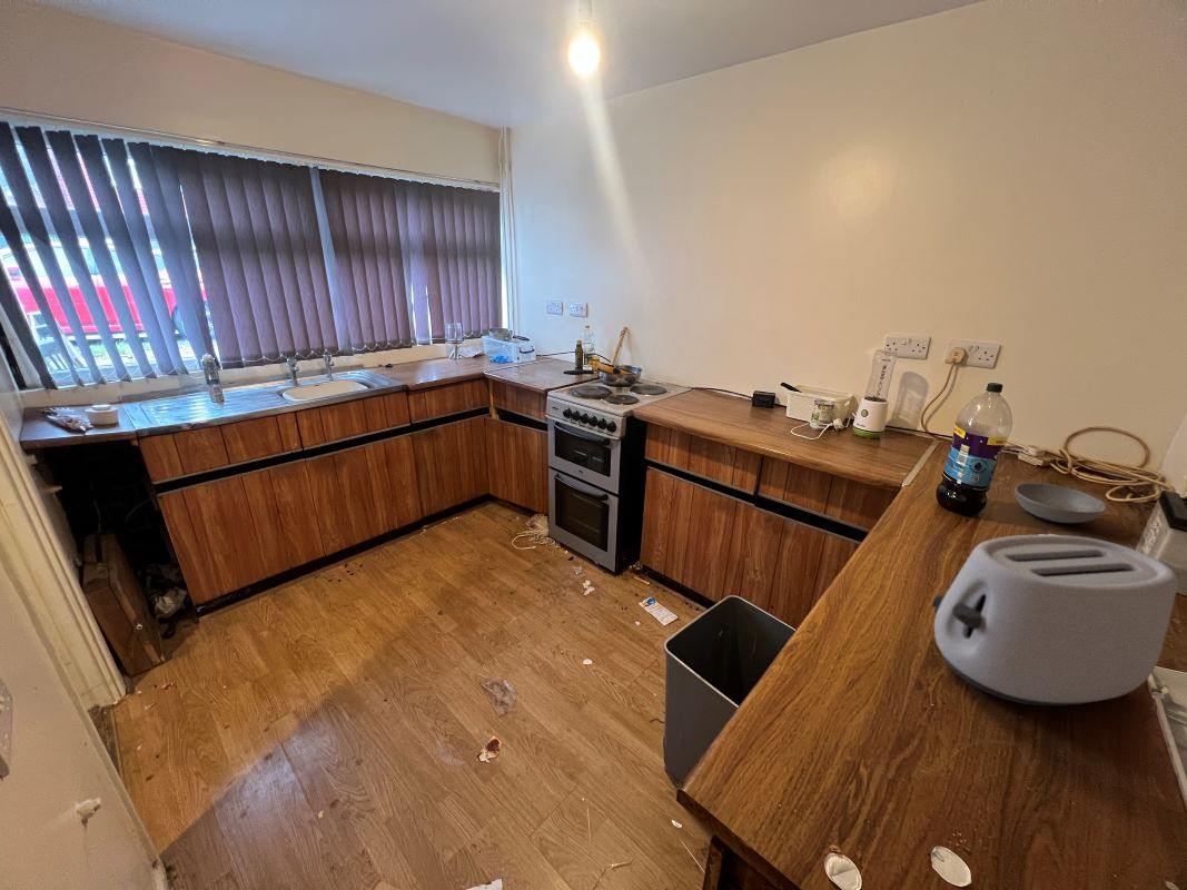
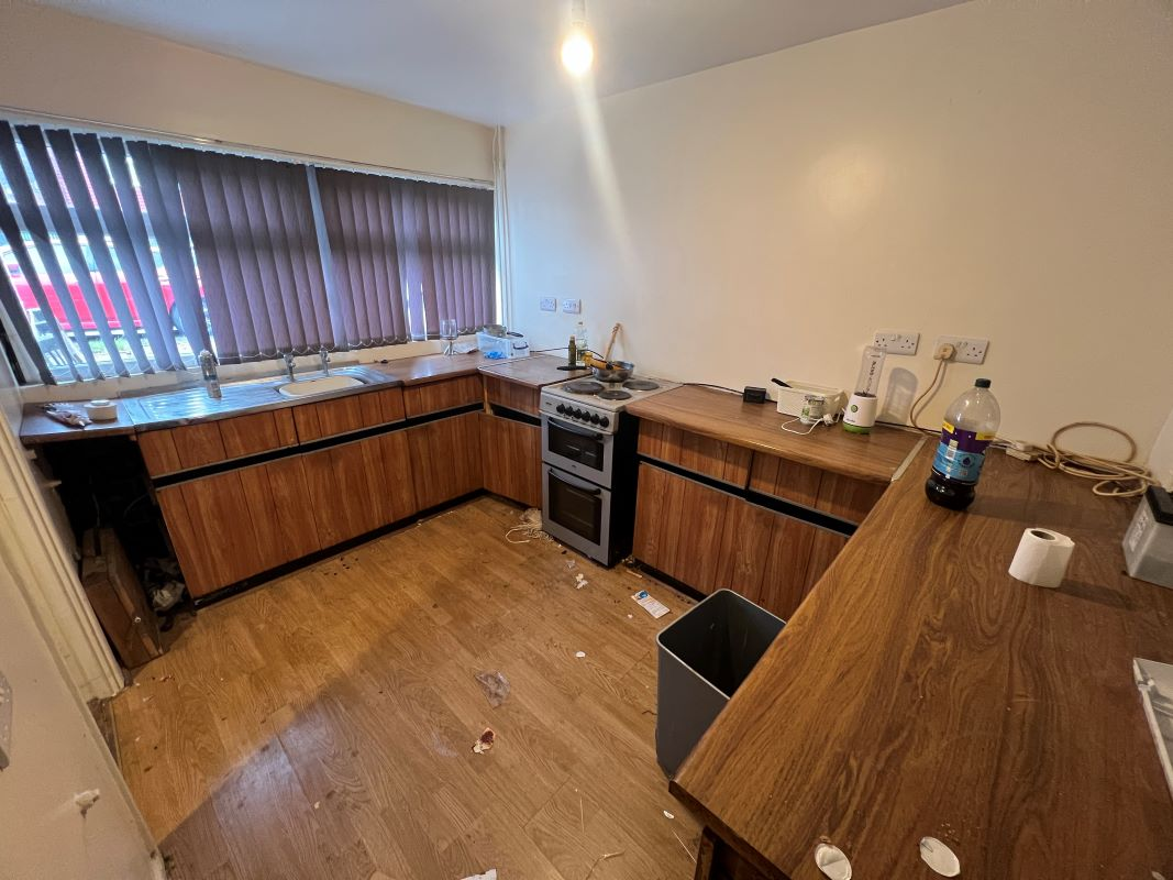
- soup bowl (1055, 505)
- toaster (1043, 616)
